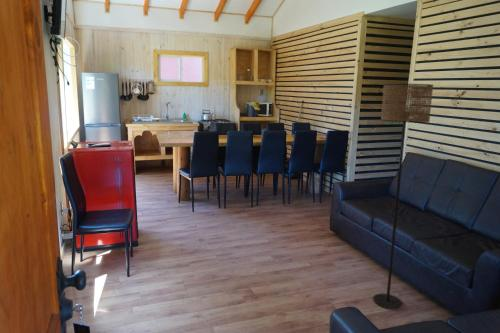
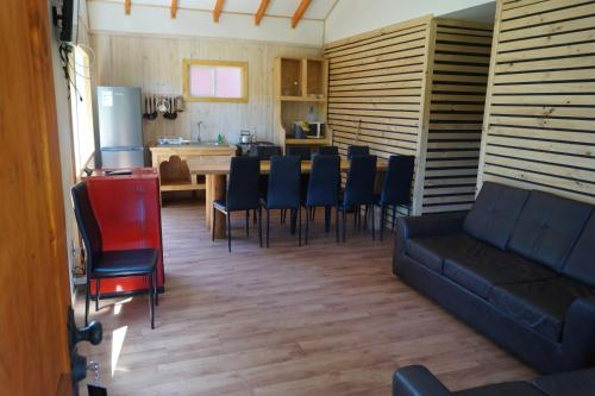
- floor lamp (397, 198)
